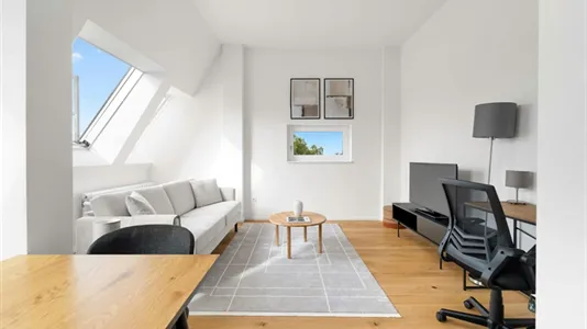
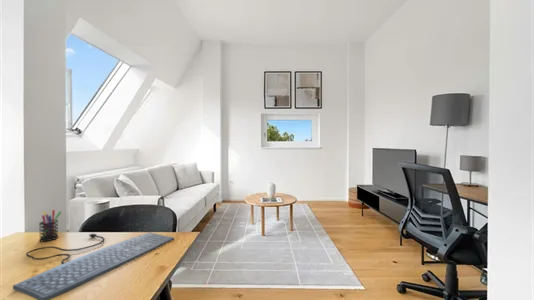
+ pen holder (51, 223)
+ keyboard (90, 253)
